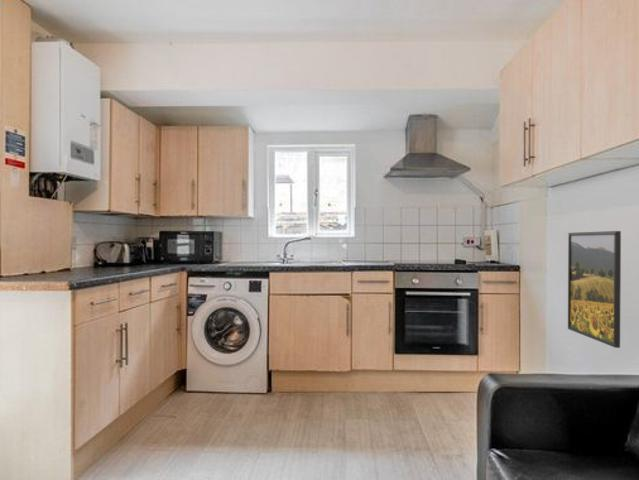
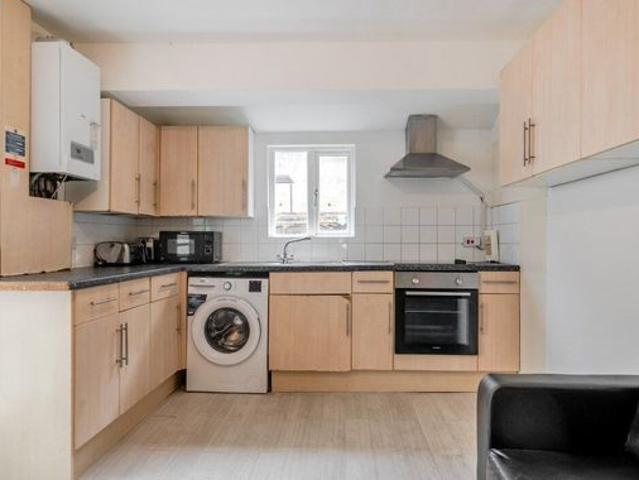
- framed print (591, 284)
